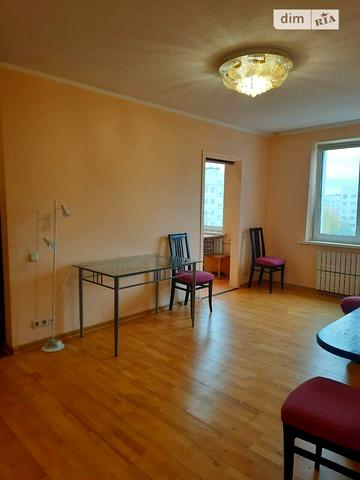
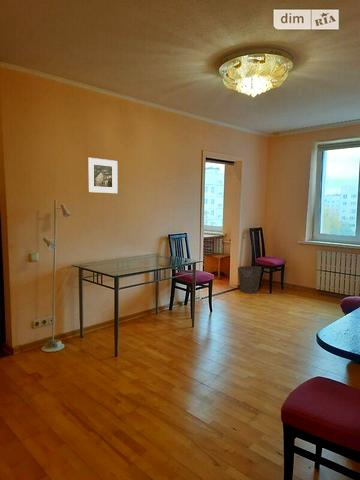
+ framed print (102, 176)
+ waste bin (249, 279)
